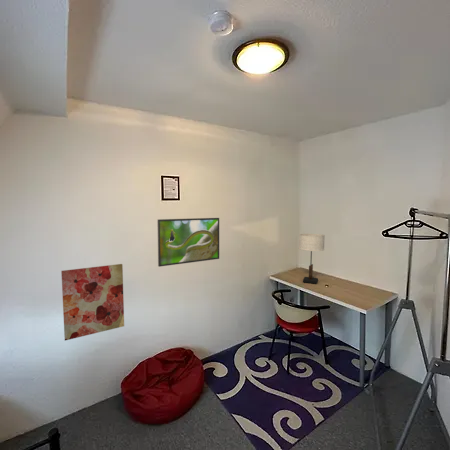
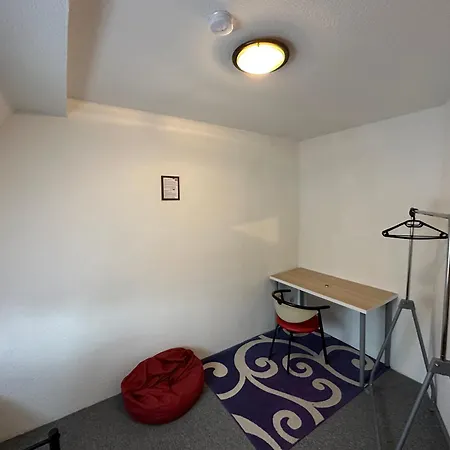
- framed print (190, 240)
- table lamp (311, 258)
- wall art (94, 300)
